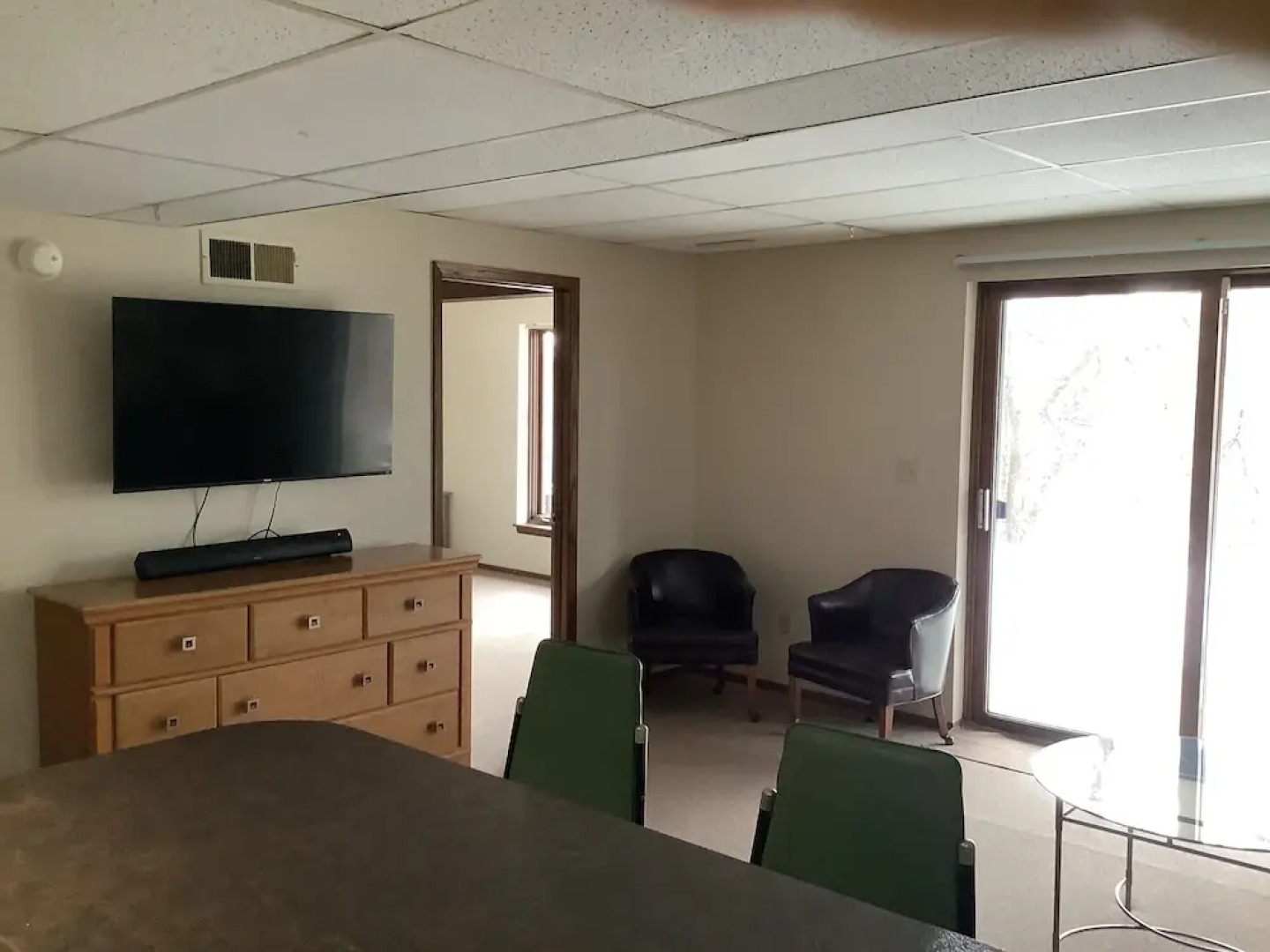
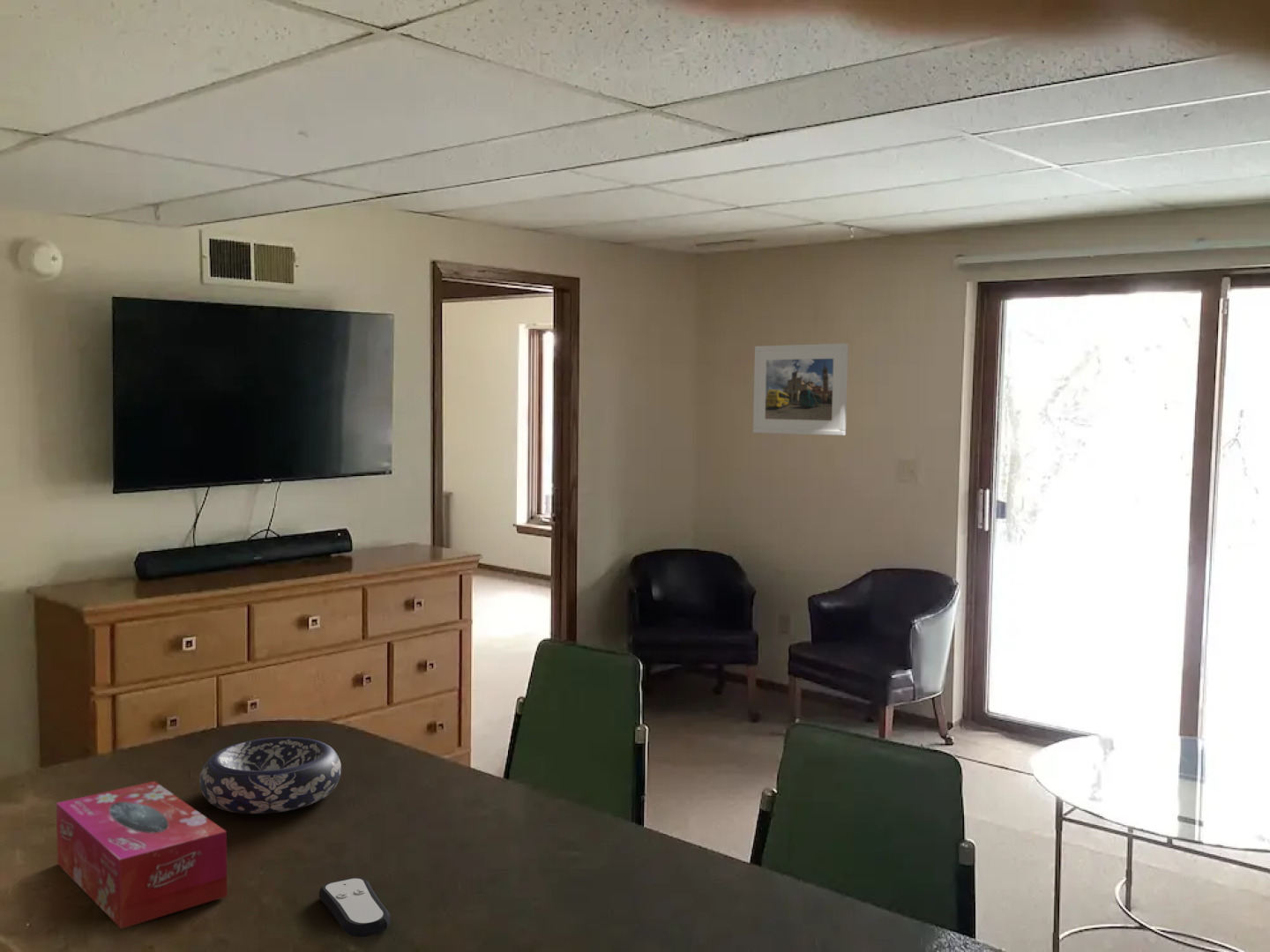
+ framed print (798, 389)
+ decorative bowl (272, 774)
+ tissue box (138, 848)
+ remote control (355, 905)
